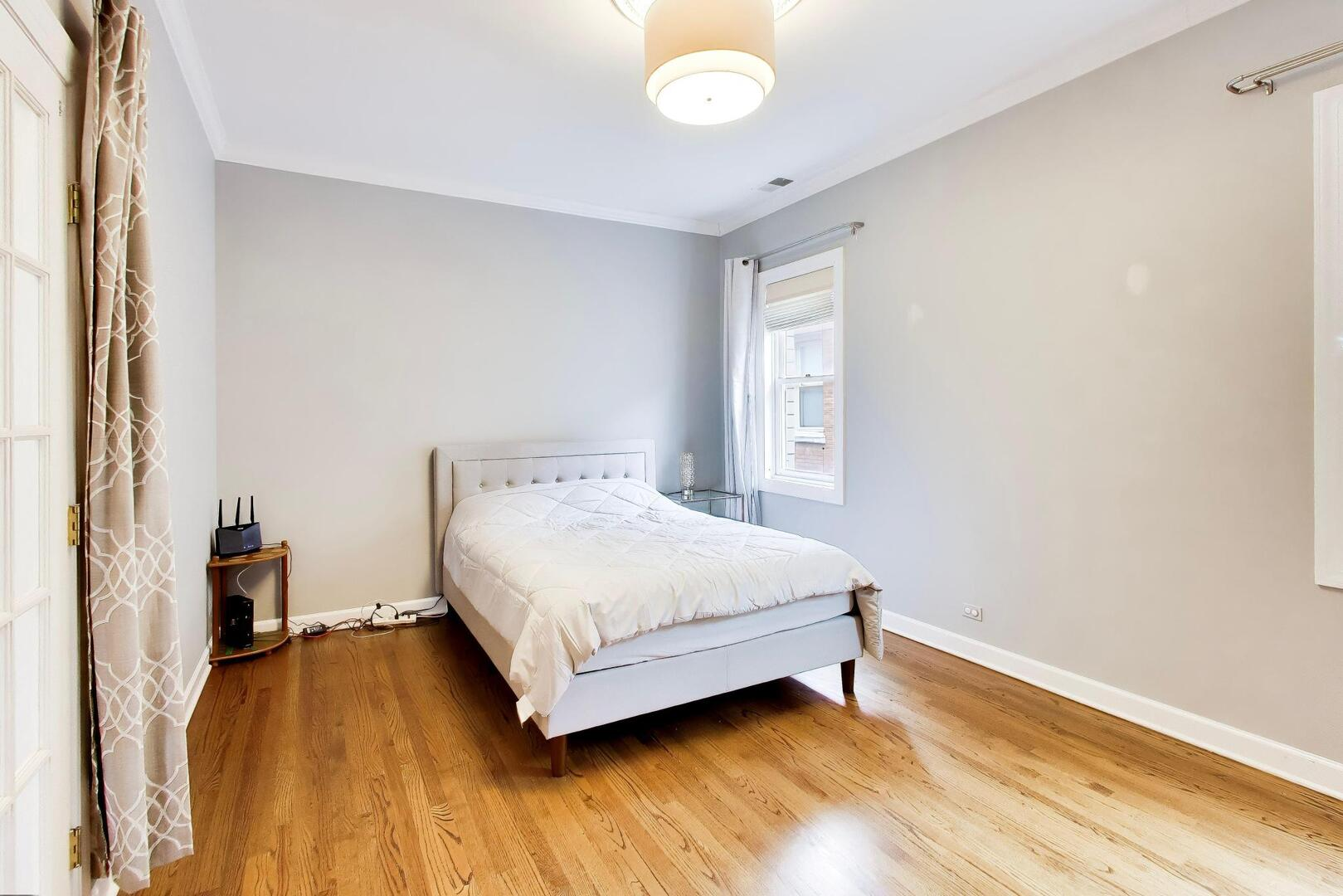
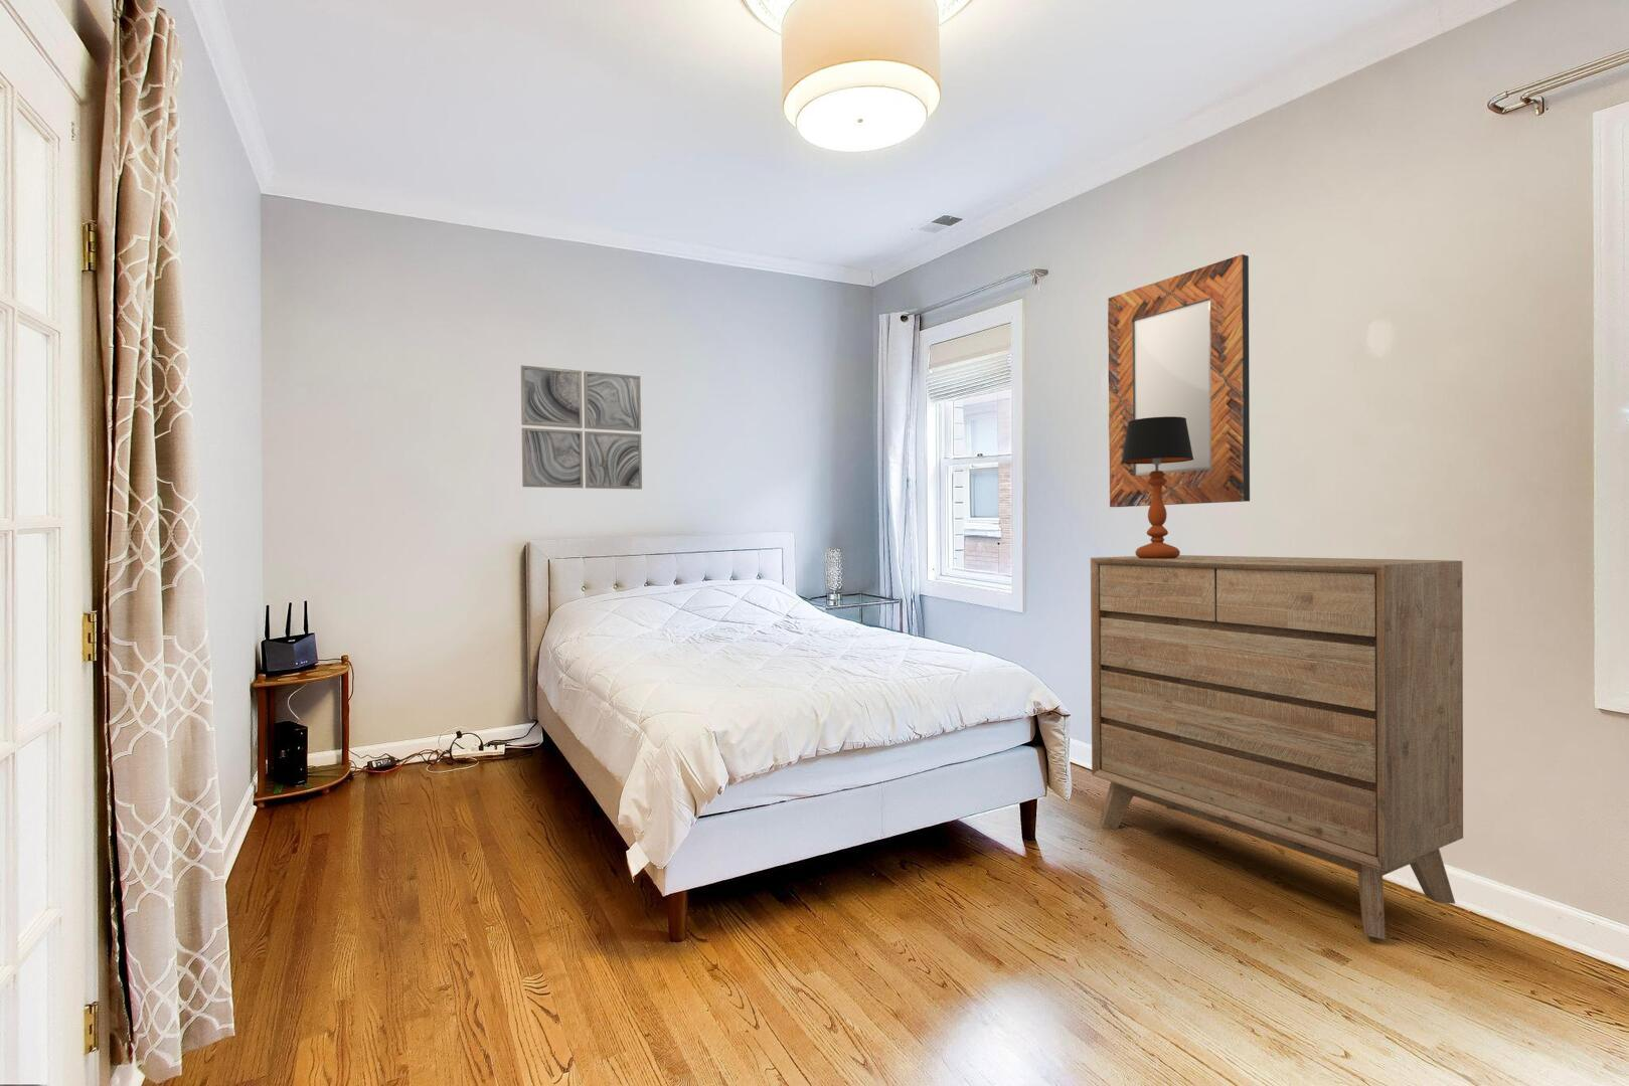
+ home mirror (1172, 391)
+ dresser (1254, 709)
+ wall art (581, 428)
+ table lamp (1156, 488)
